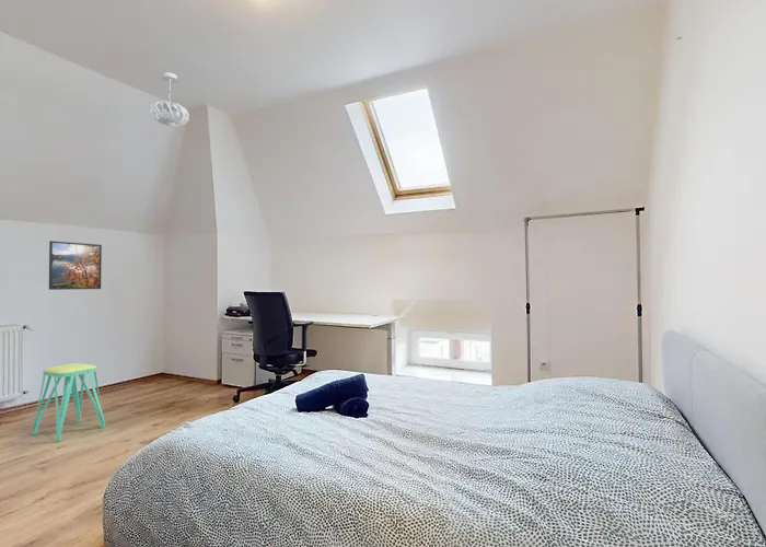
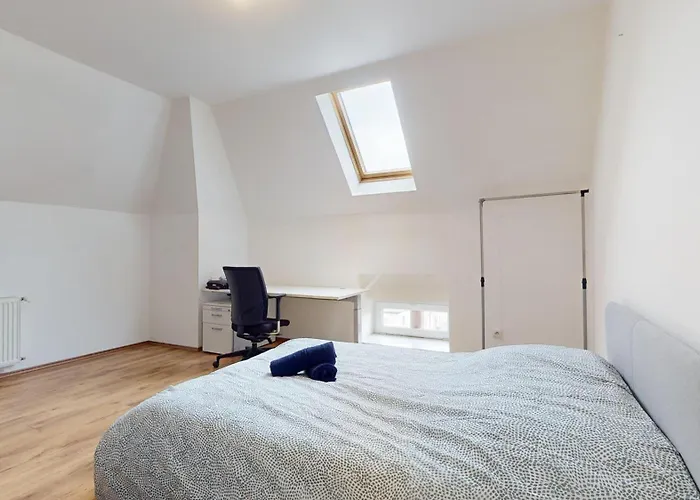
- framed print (76, 266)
- stool (69, 397)
- pendant light (170, 101)
